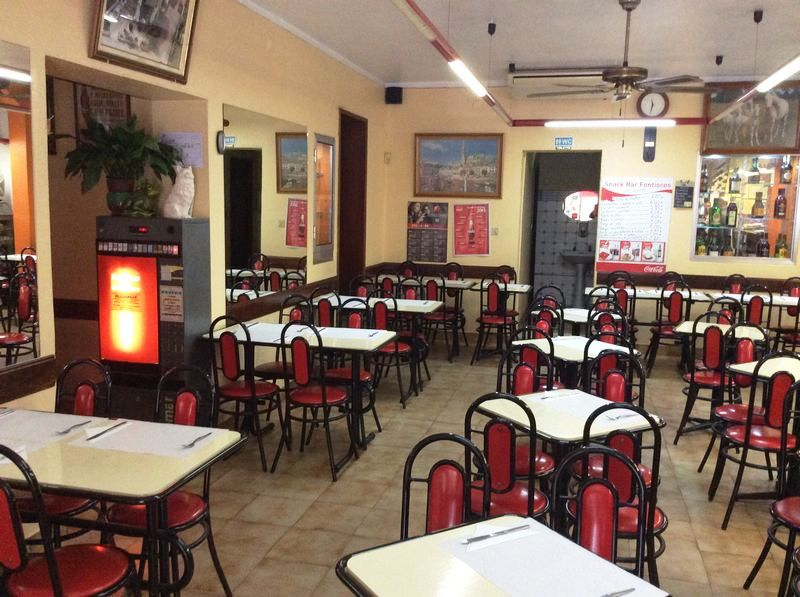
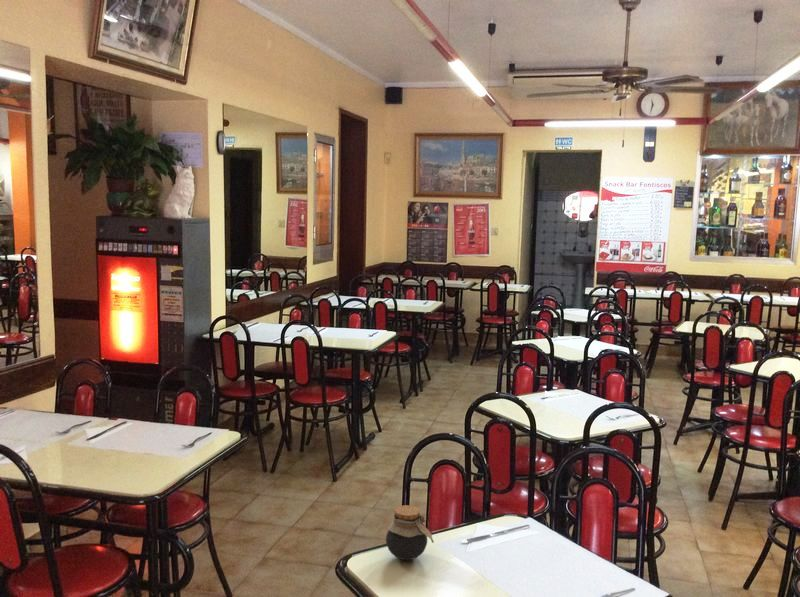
+ jar (409, 534)
